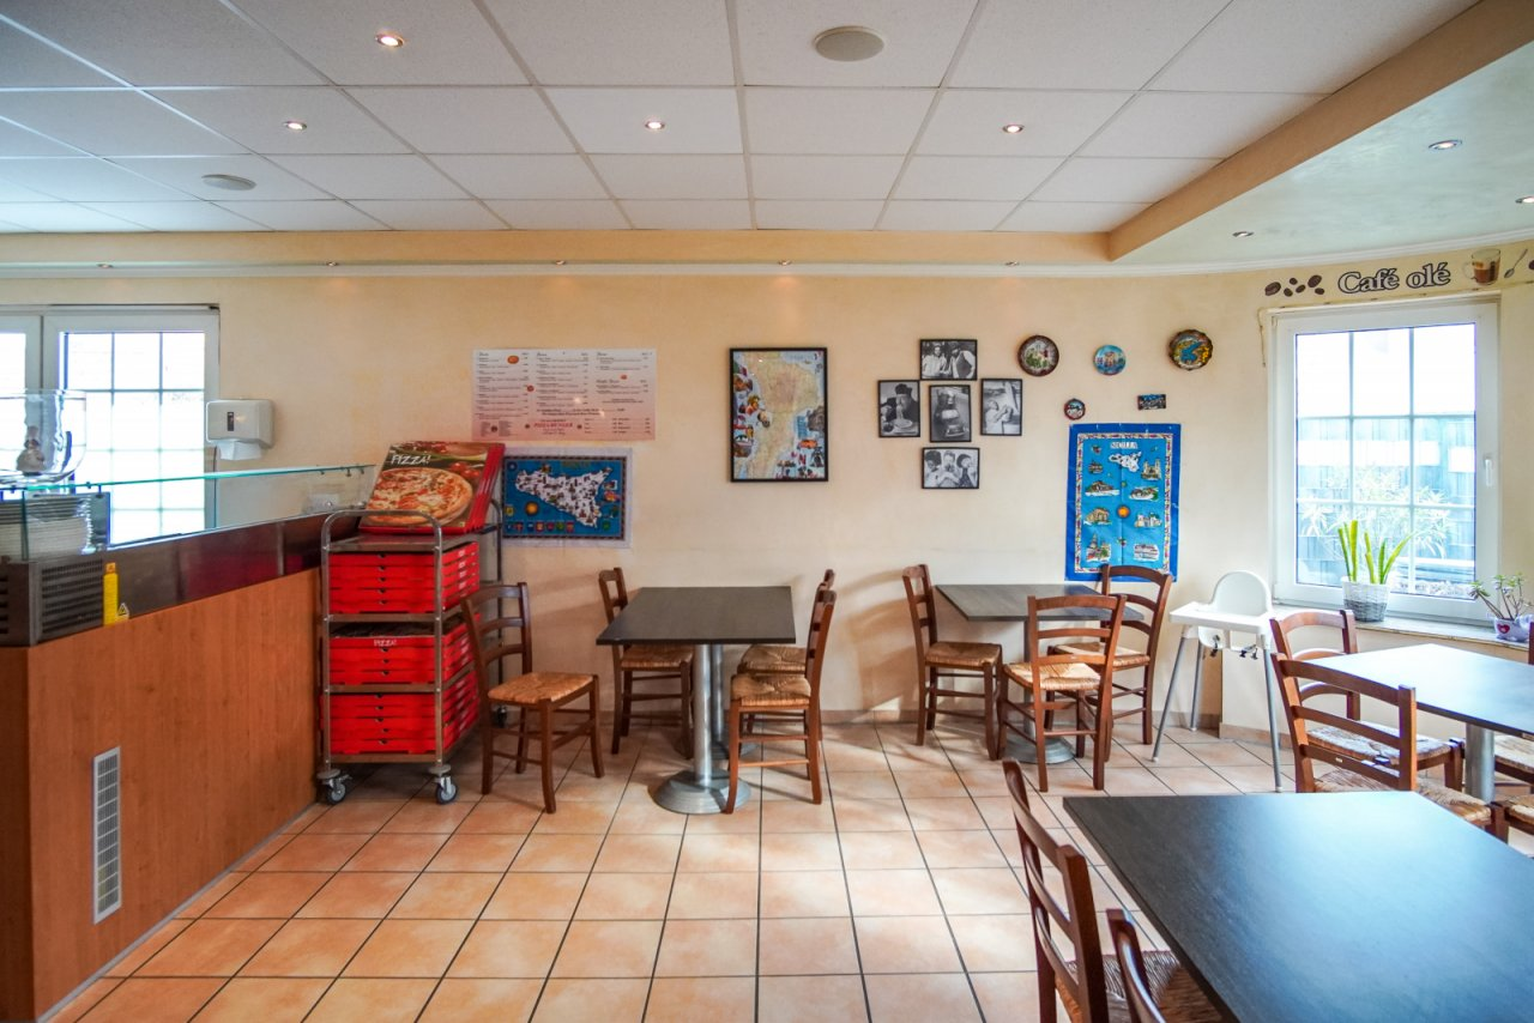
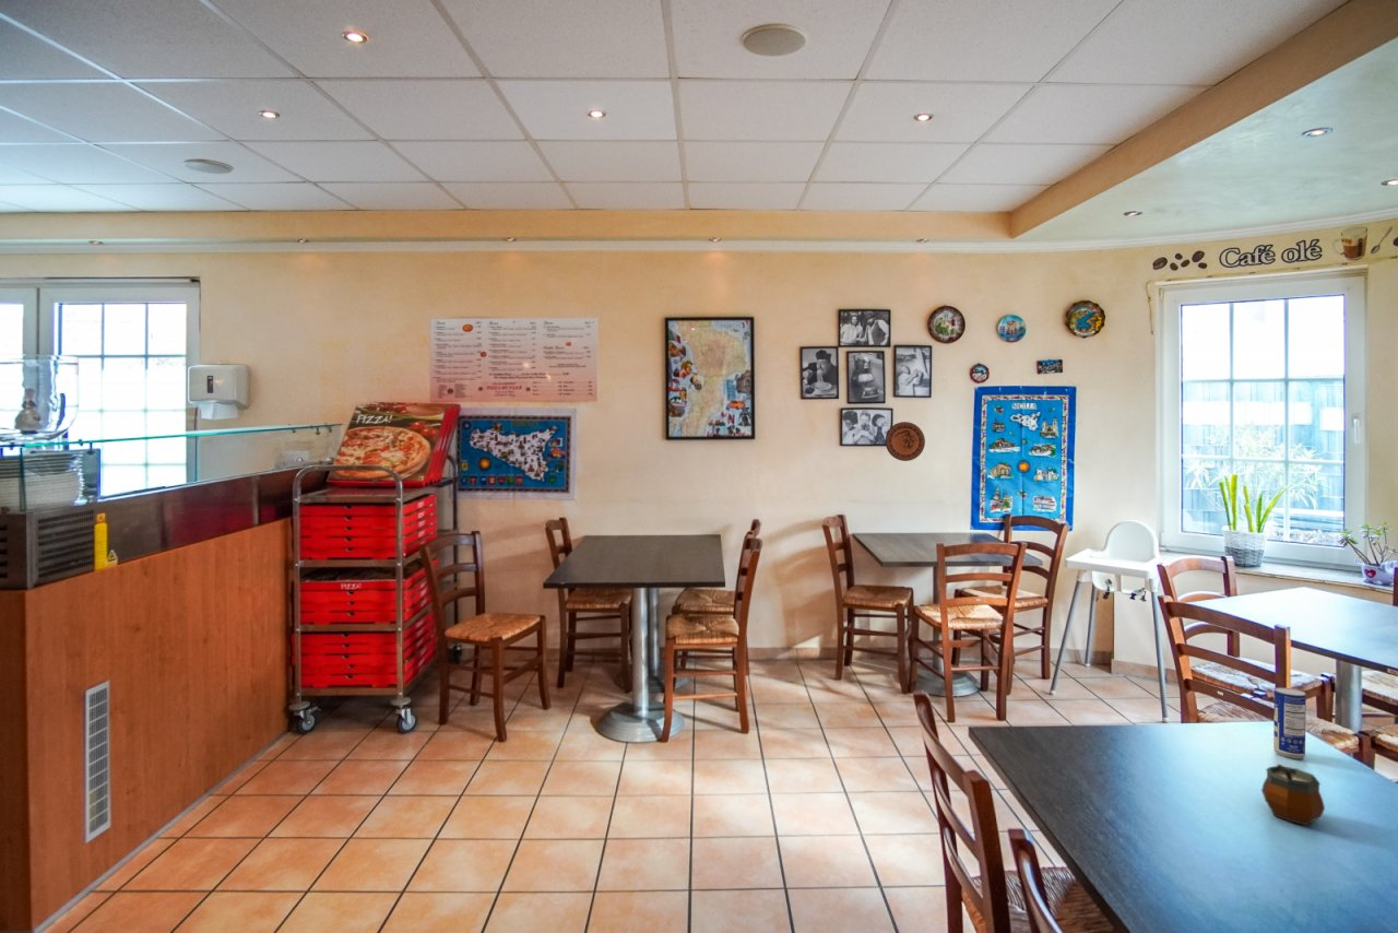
+ gourd (1290, 788)
+ beverage can (1289, 722)
+ decorative plate (904, 441)
